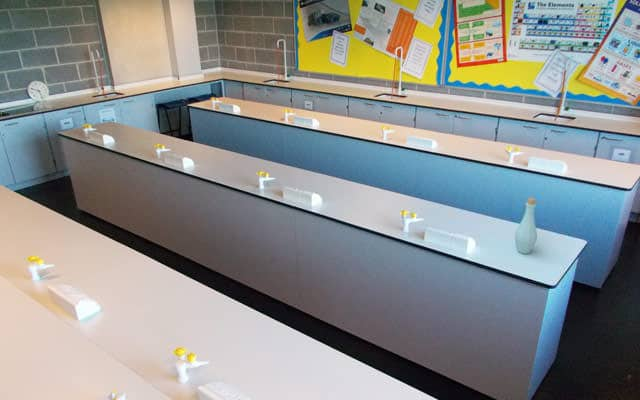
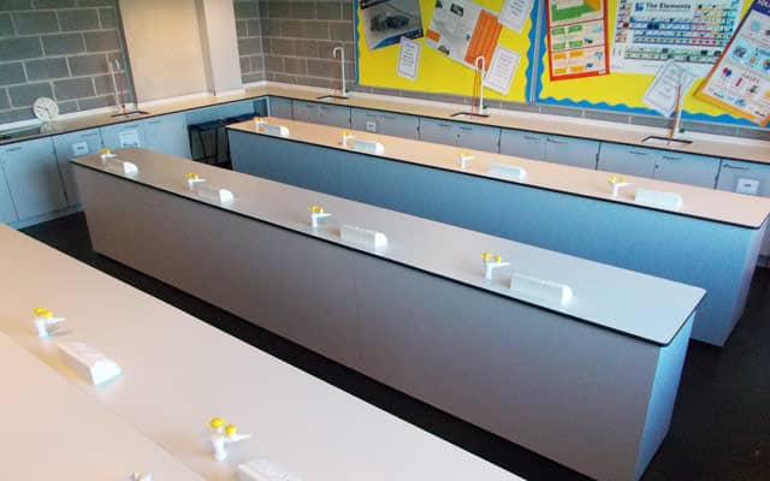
- bottle (527, 225)
